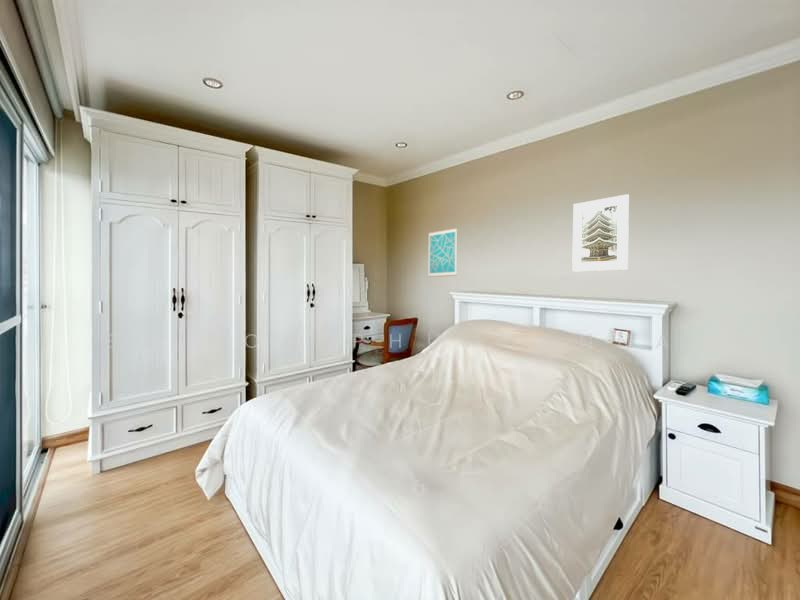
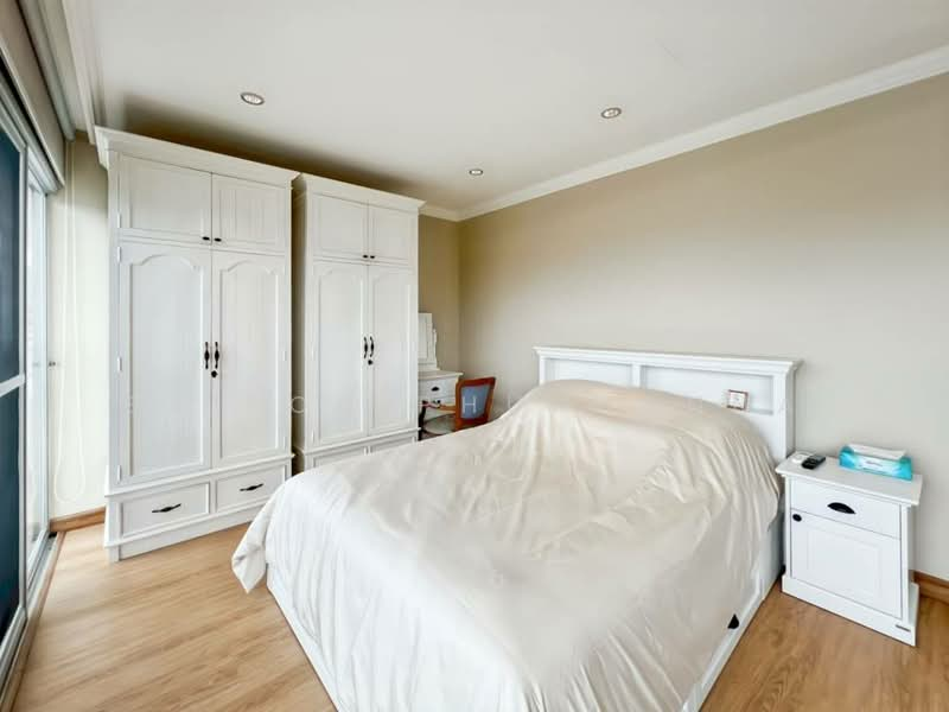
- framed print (599, 235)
- wall art (441, 253)
